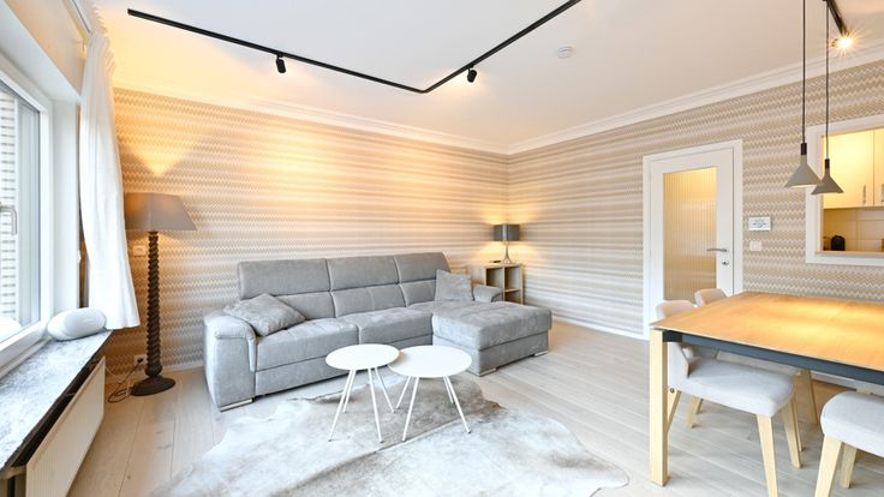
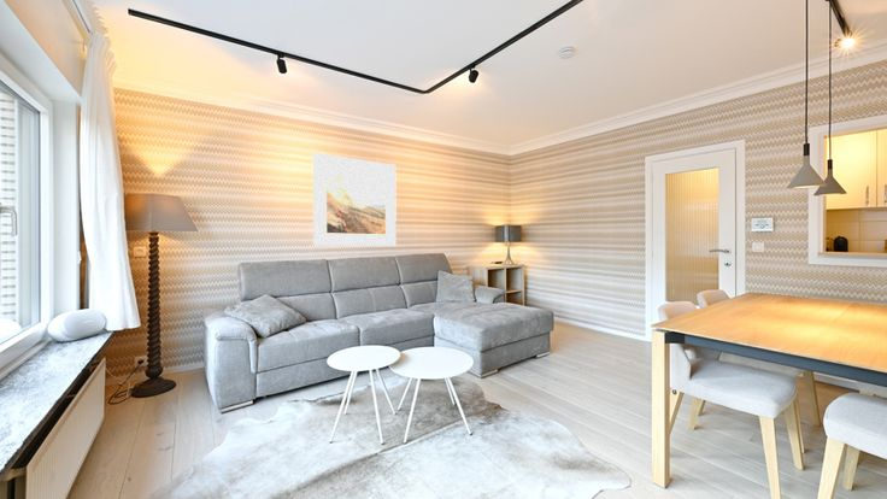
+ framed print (357, 202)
